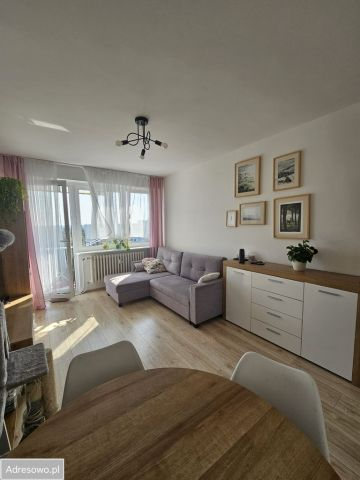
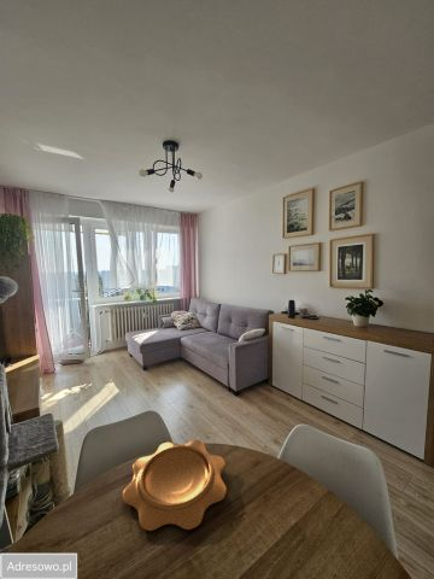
+ decorative bowl (177, 475)
